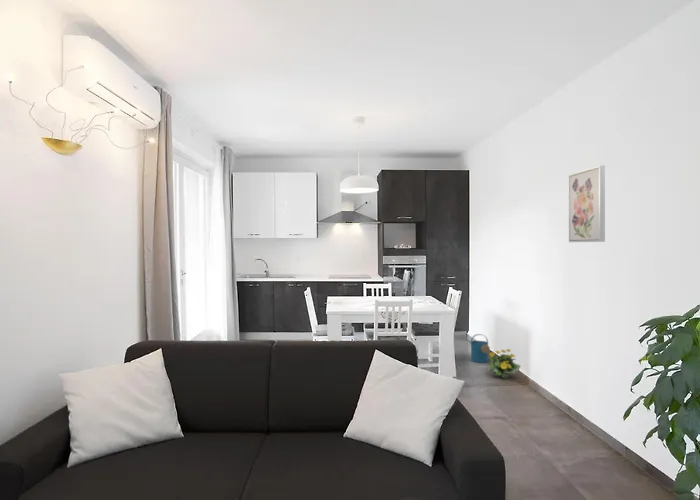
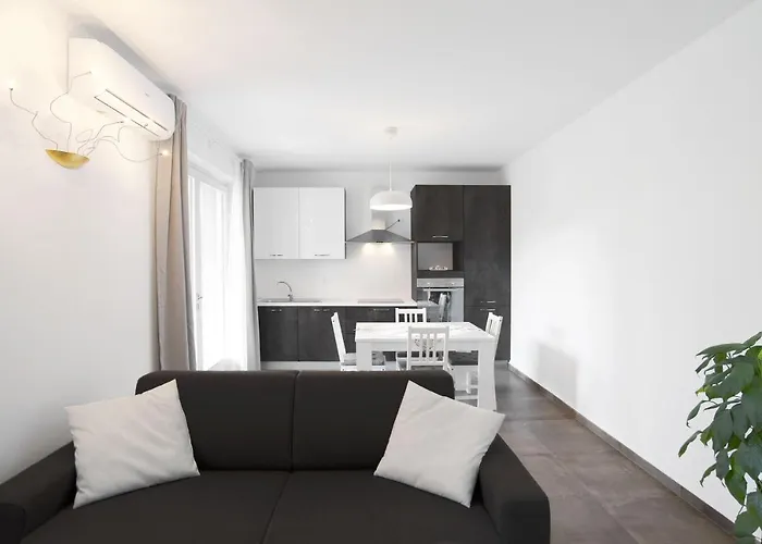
- flowering plant (502, 362)
- watering can (481, 348)
- wall art (585, 206)
